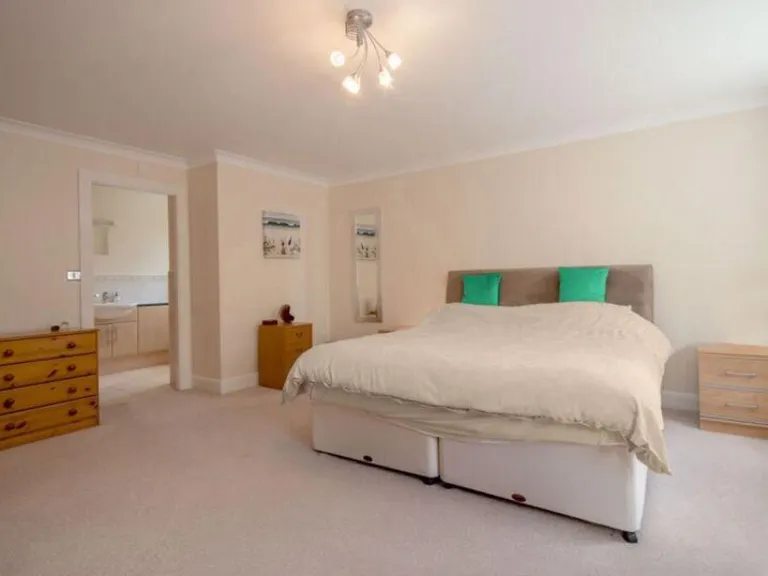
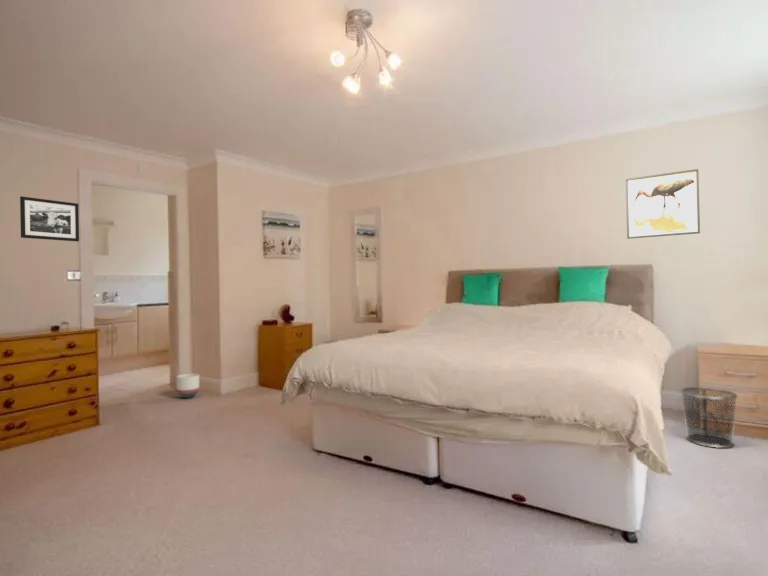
+ planter (188, 386)
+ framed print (661, 205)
+ picture frame (50, 219)
+ waste bin (708, 416)
